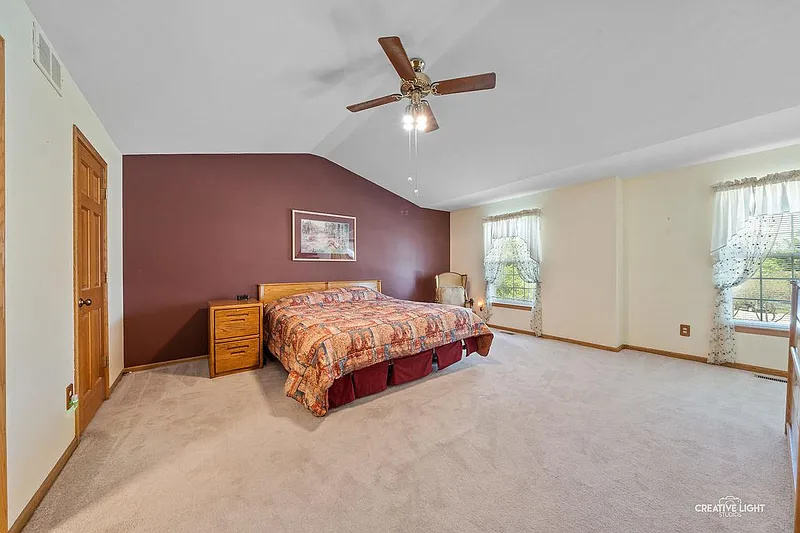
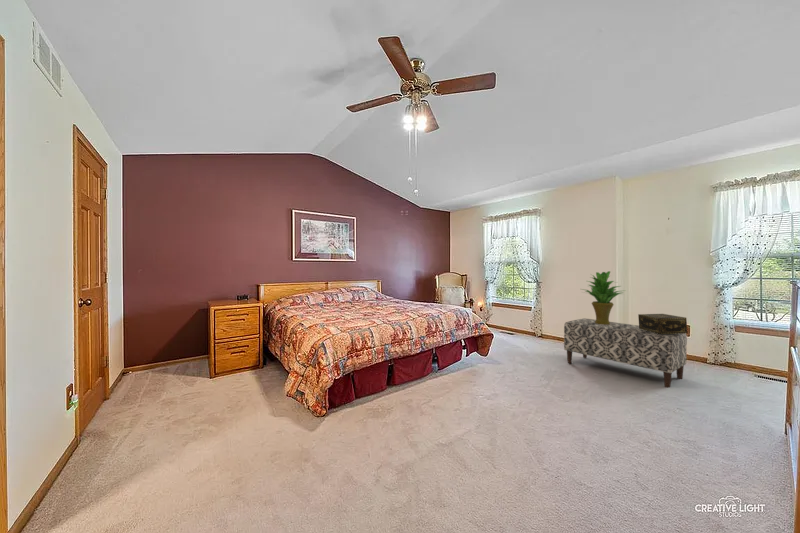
+ potted plant (601, 297)
+ decorative box (662, 324)
+ bench (620, 348)
